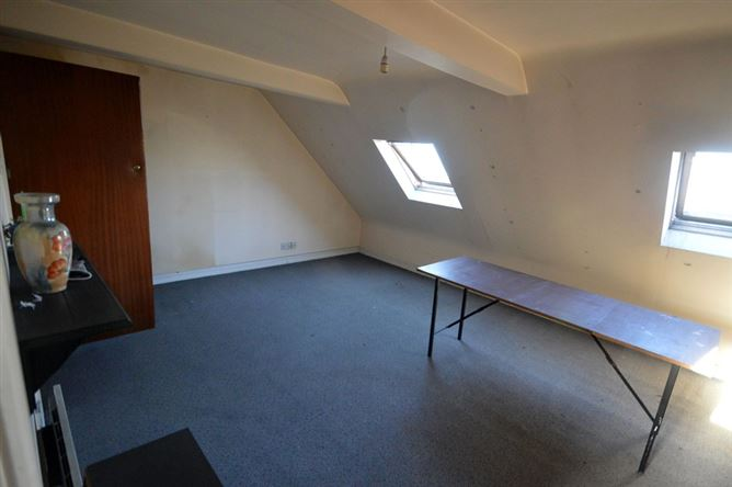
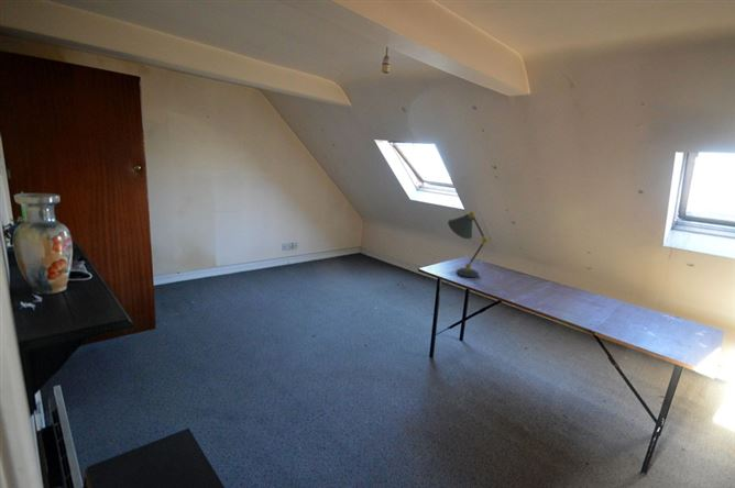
+ desk lamp (467, 237)
